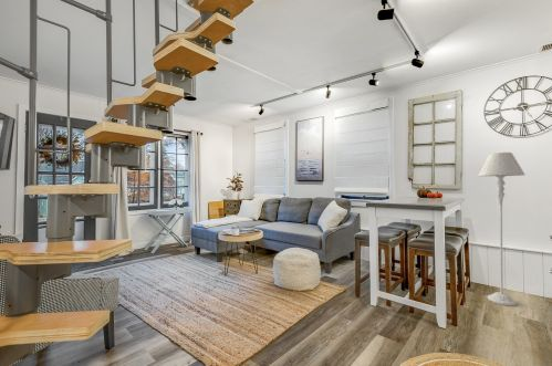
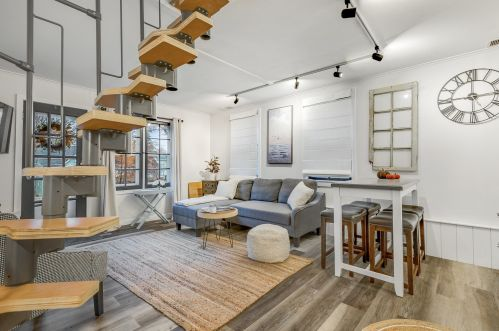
- floor lamp (500, 227)
